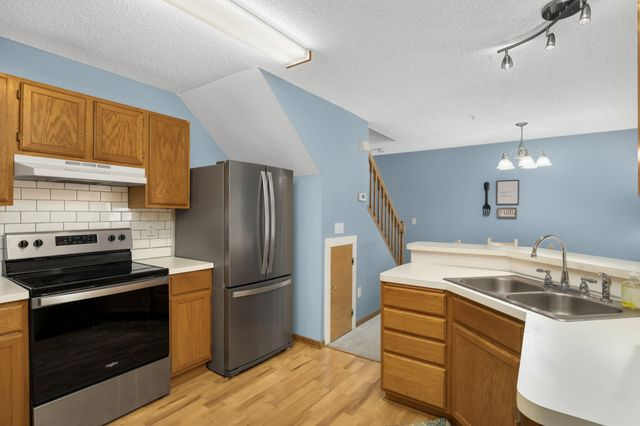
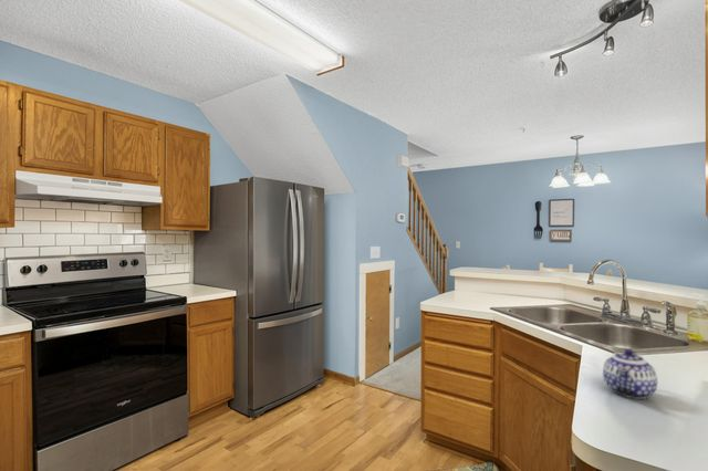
+ teapot (628, 370)
